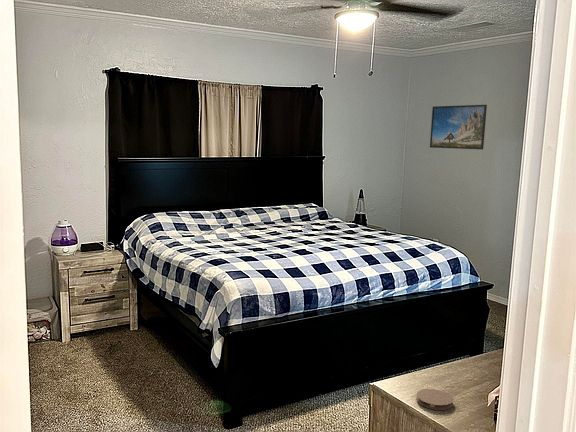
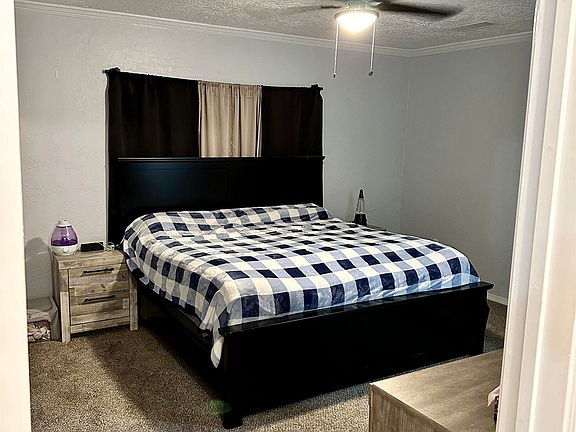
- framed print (456, 127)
- coaster (434, 399)
